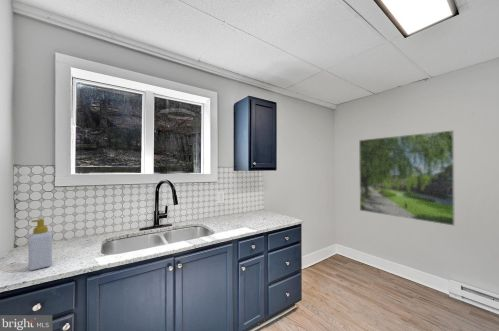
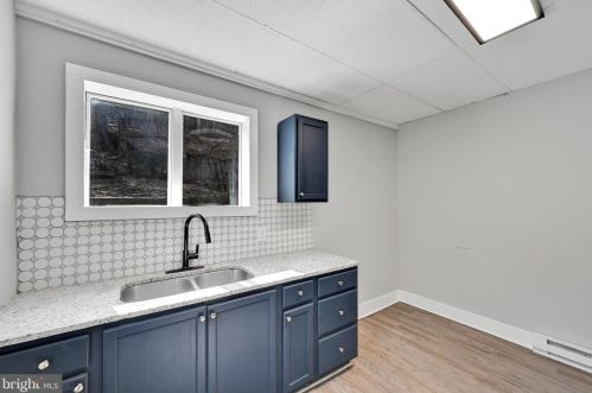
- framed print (399, 176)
- soap bottle (40, 242)
